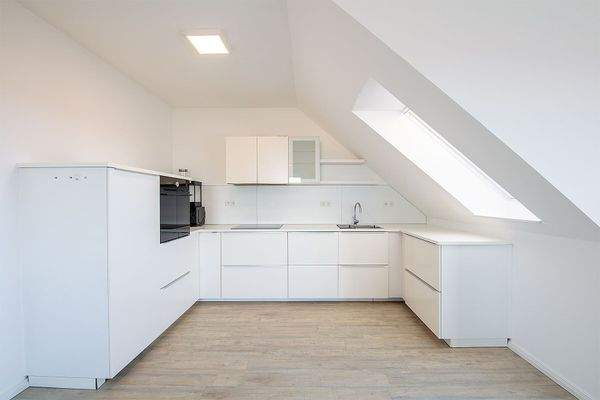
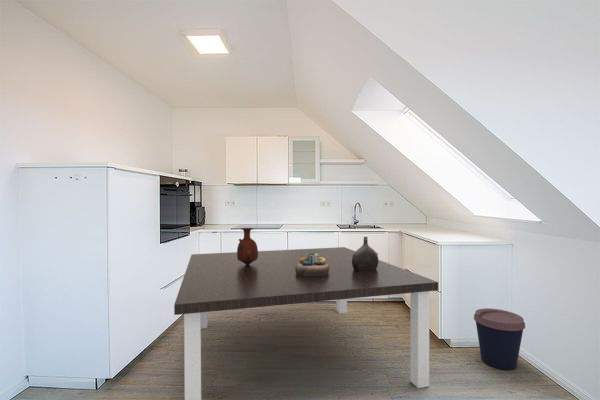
+ coffee cup (498, 338)
+ decorative bowl (312, 262)
+ dining table (290, 303)
+ vase (247, 246)
+ water jug (365, 252)
